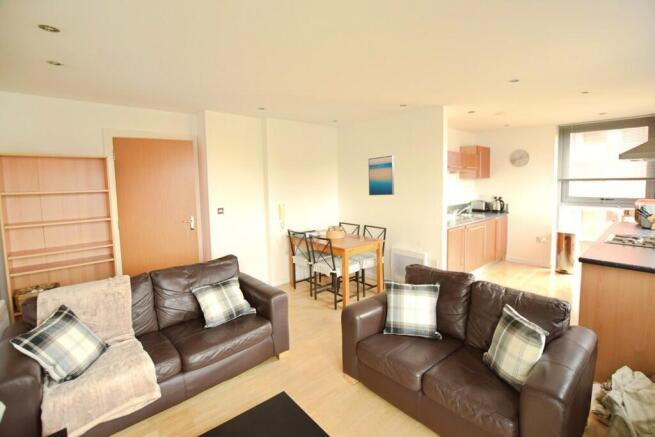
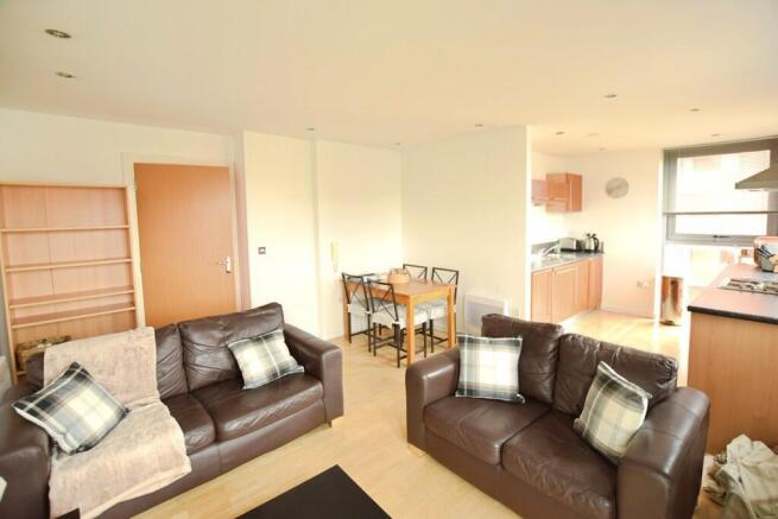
- wall art (380, 176)
